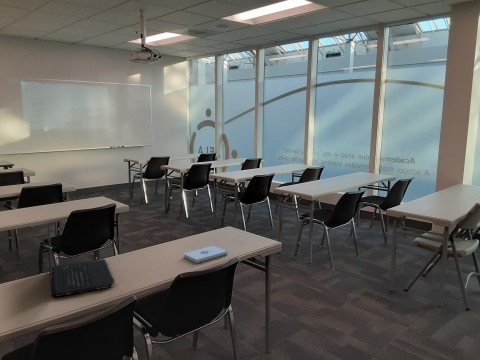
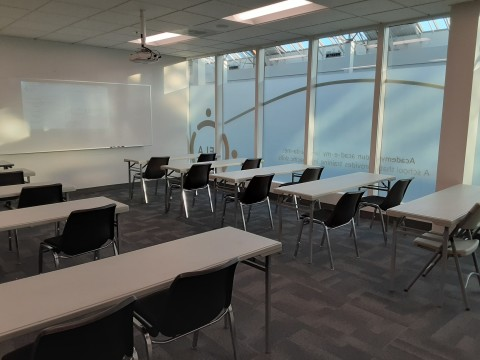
- laptop (80, 262)
- notepad (205, 253)
